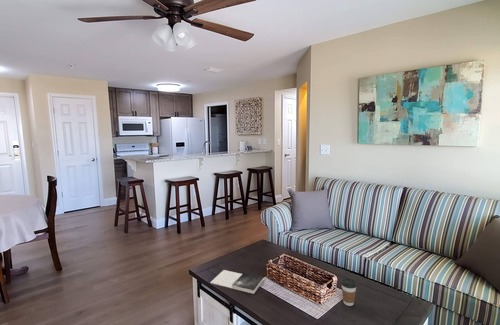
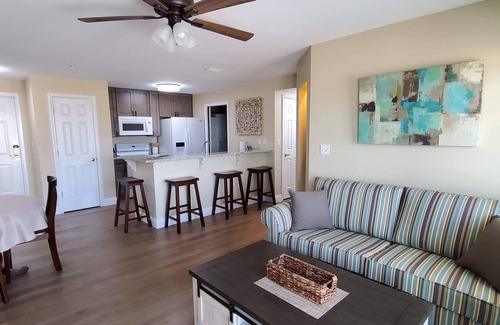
- coffee cup (348, 292)
- book (237, 279)
